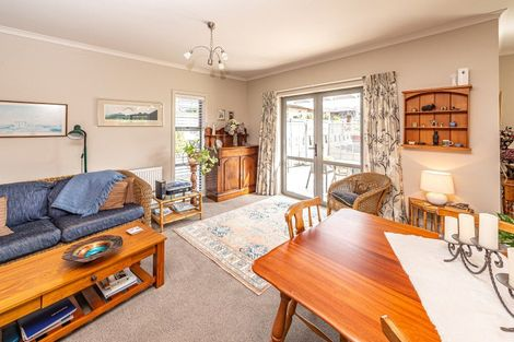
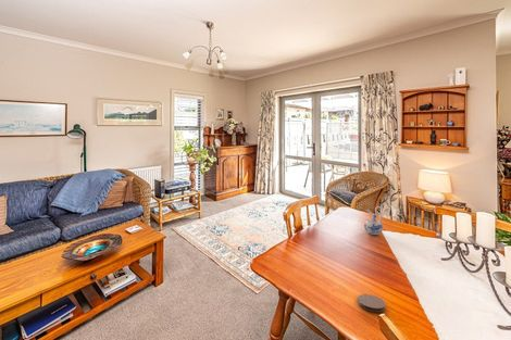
+ coaster (371, 302)
+ ceramic pitcher (373, 219)
